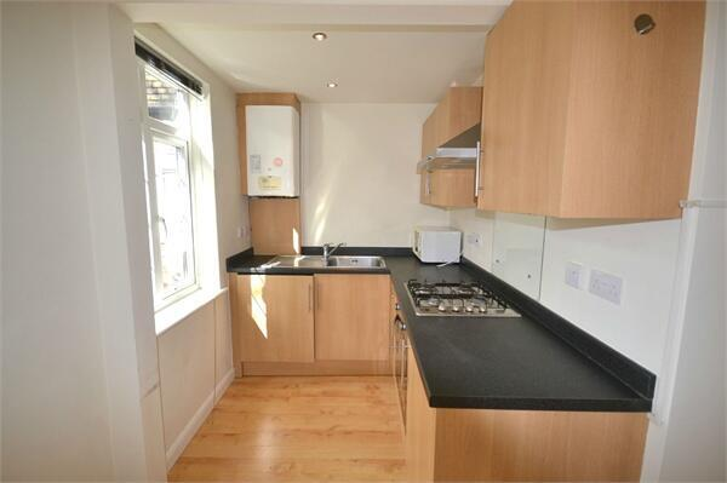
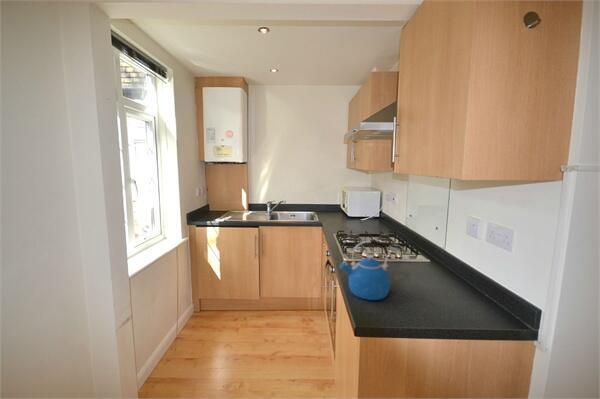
+ kettle (364, 265)
